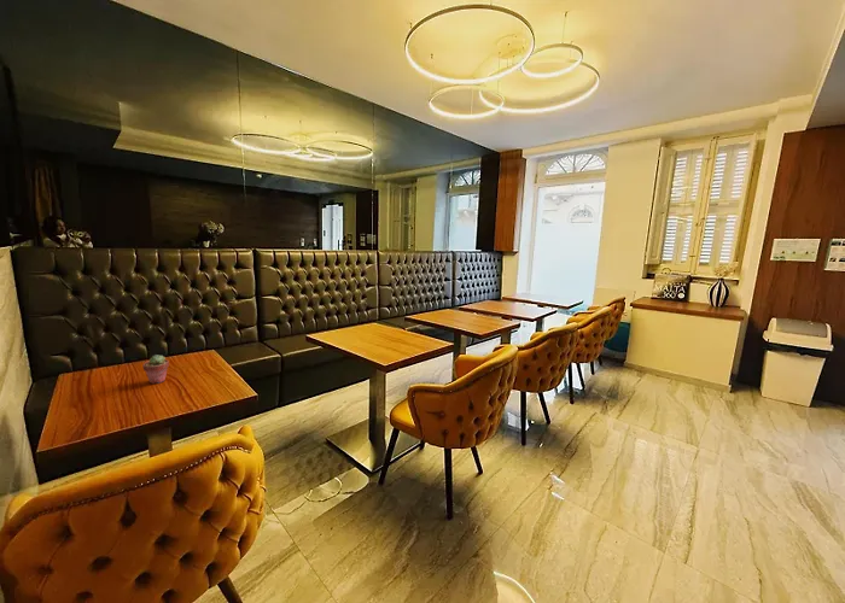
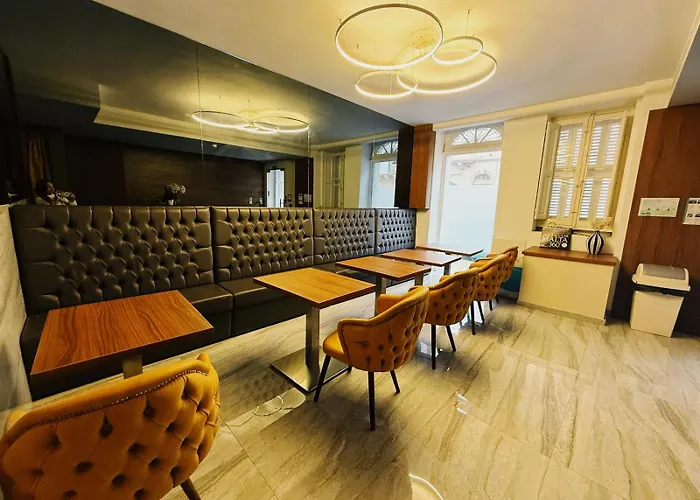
- potted succulent (156, 368)
